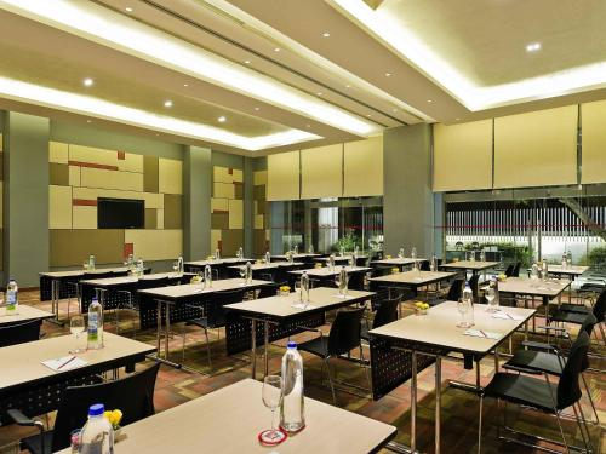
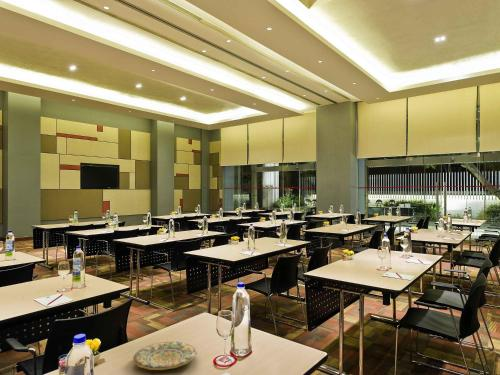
+ plate (165, 357)
